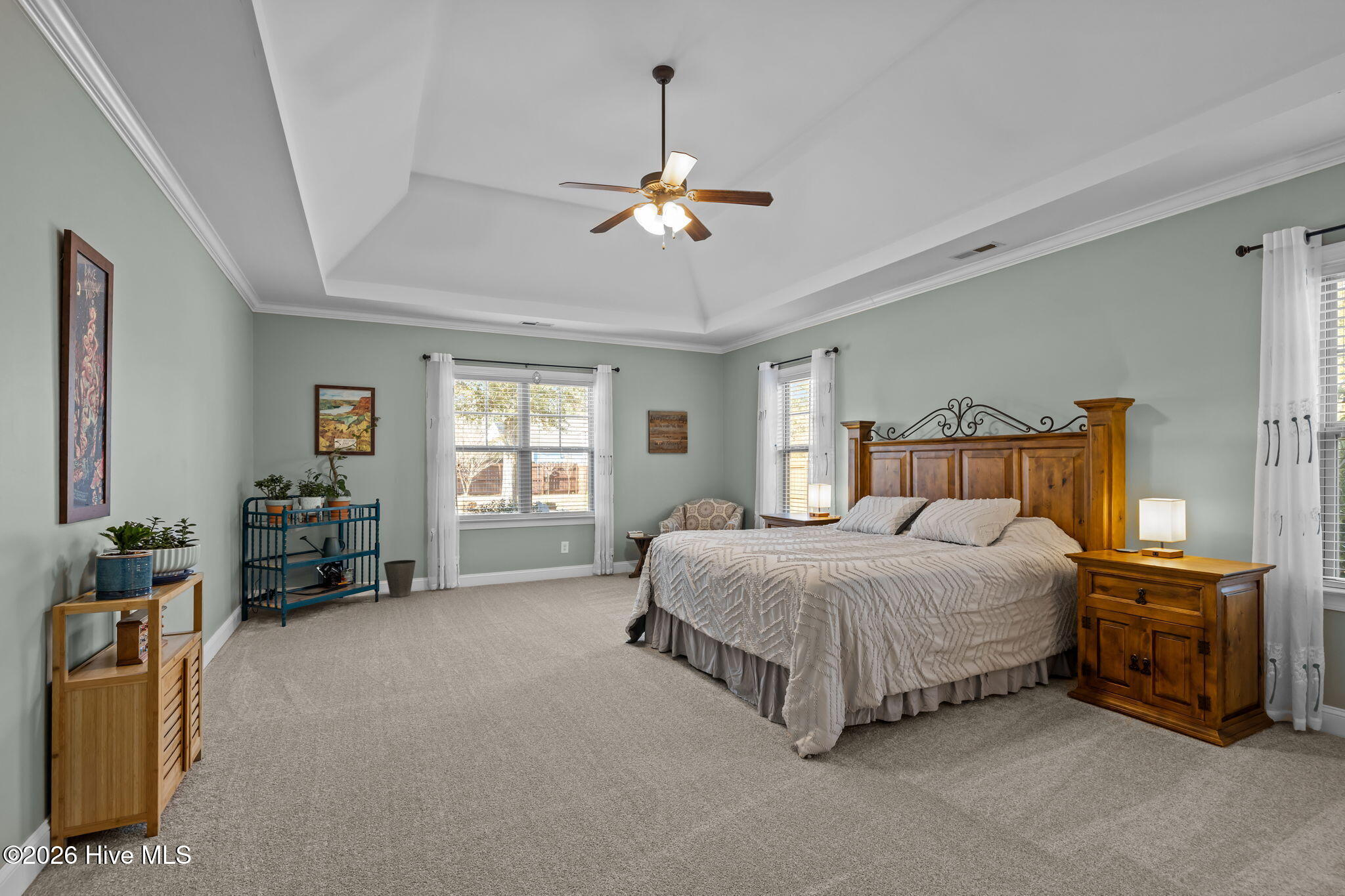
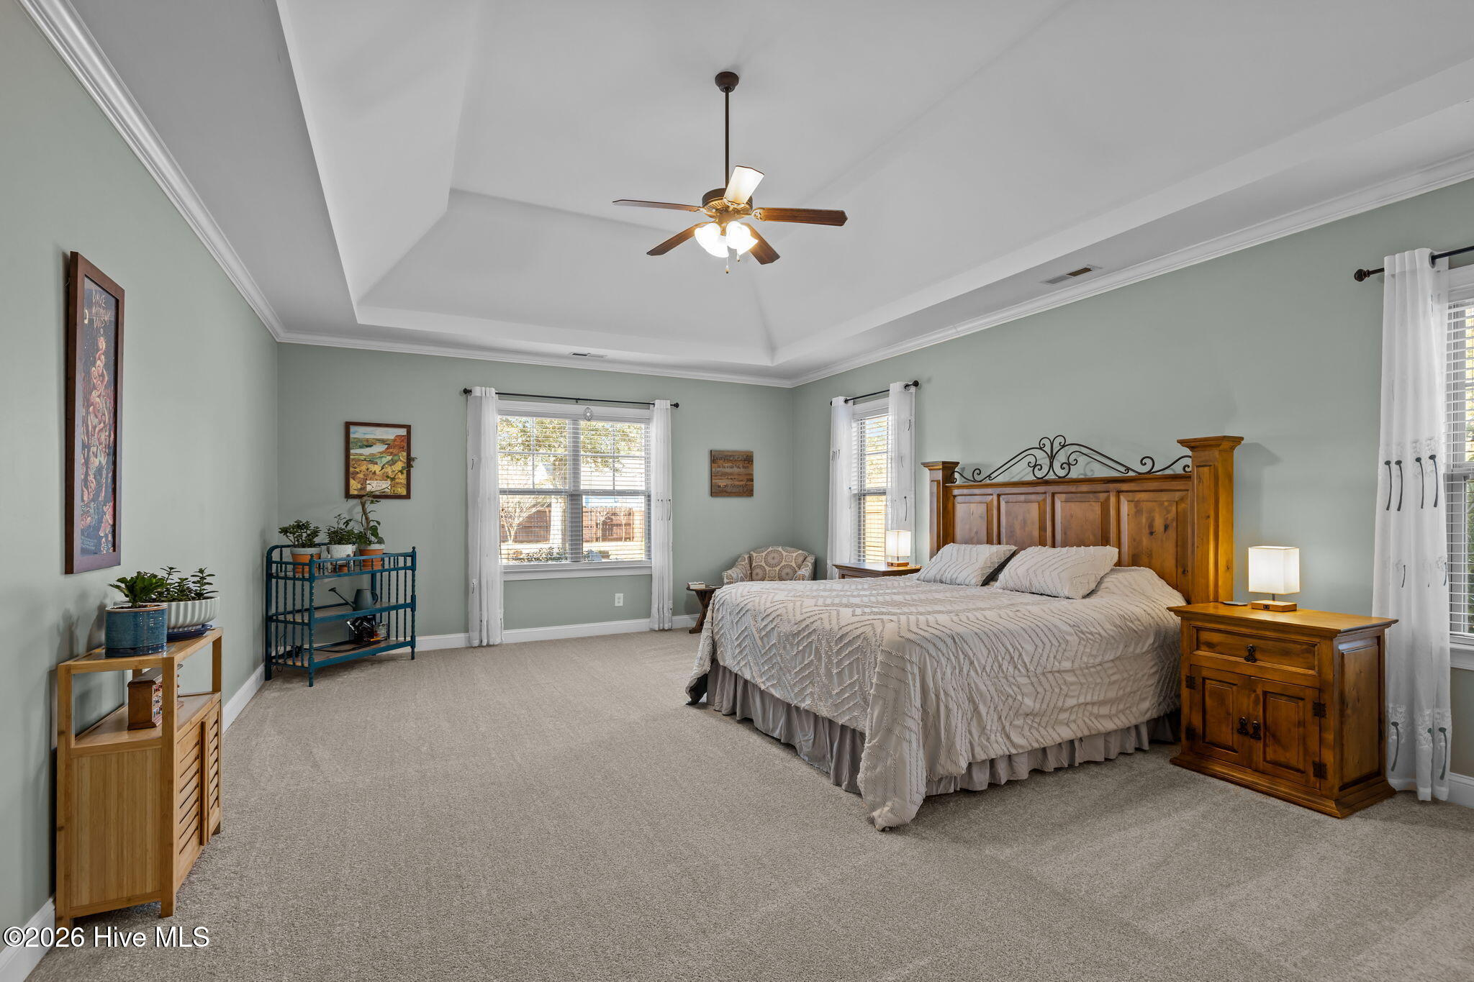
- waste basket (399, 578)
